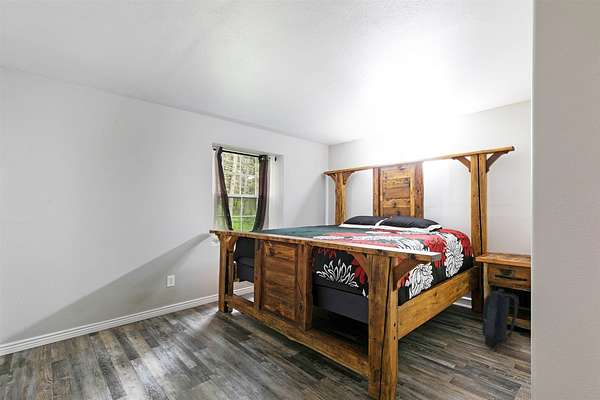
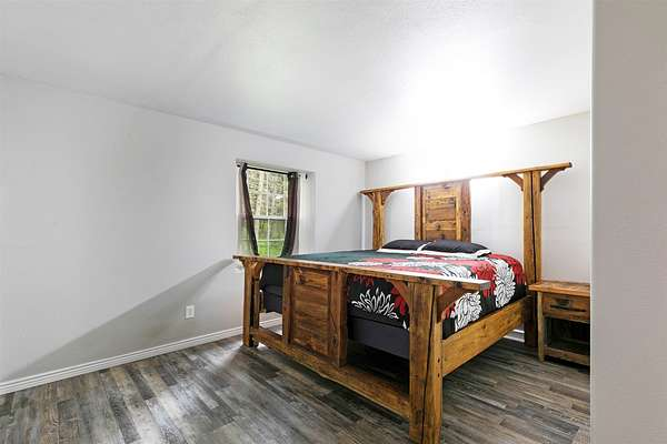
- backpack (500, 317)
